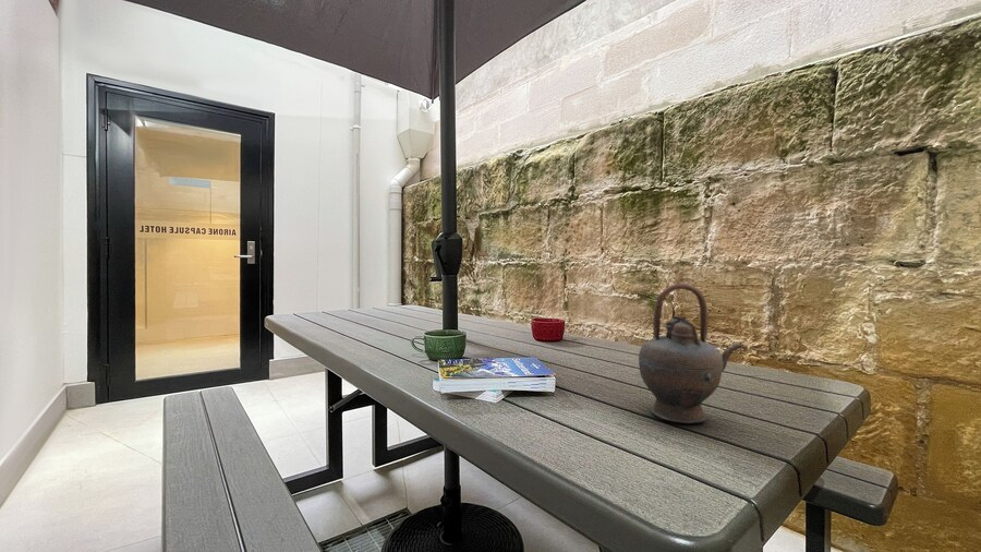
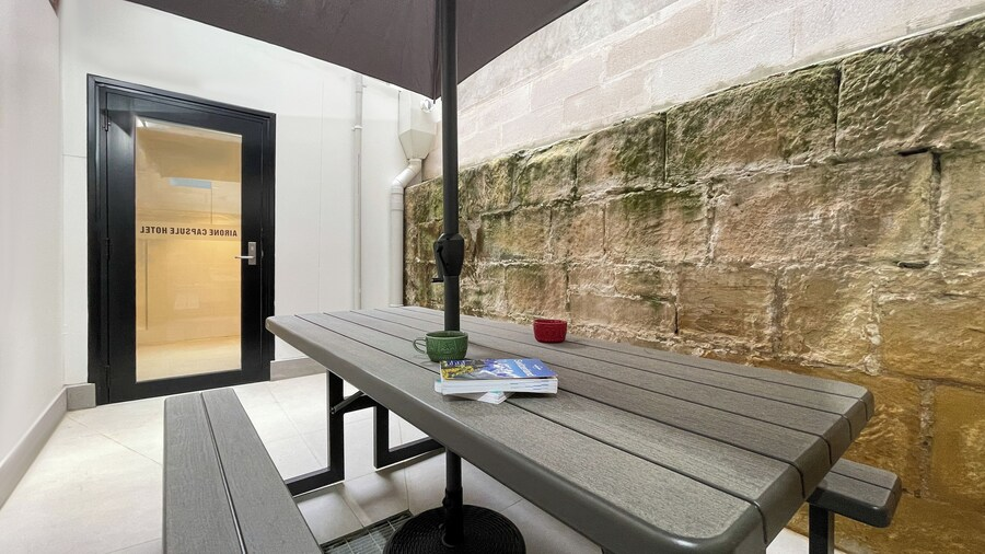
- teapot (689, 350)
